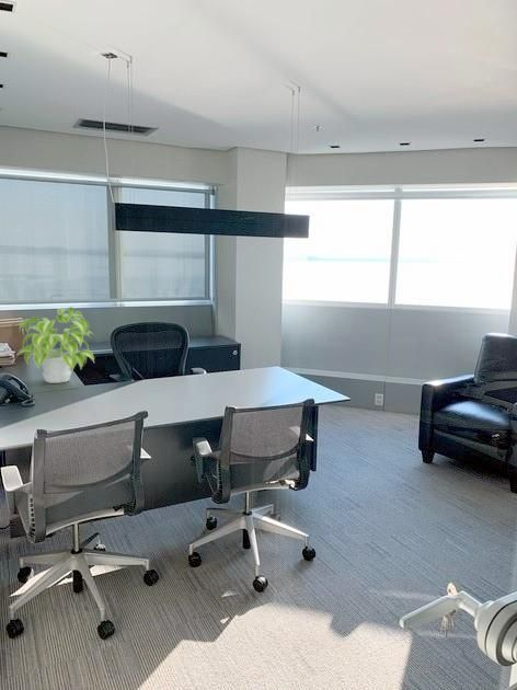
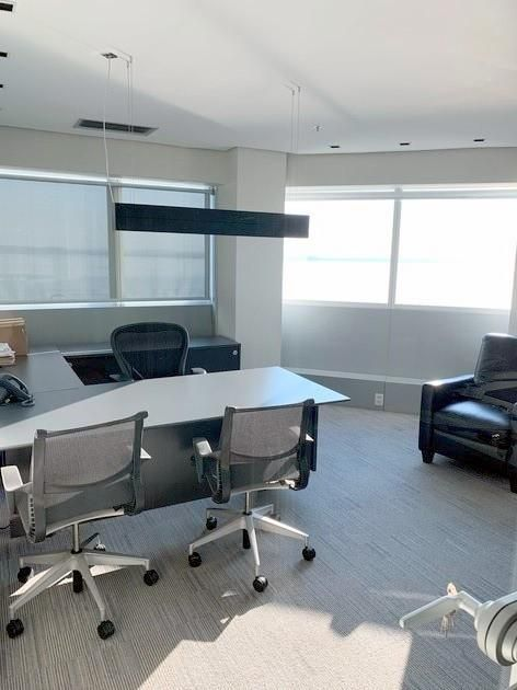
- plant (55, 344)
